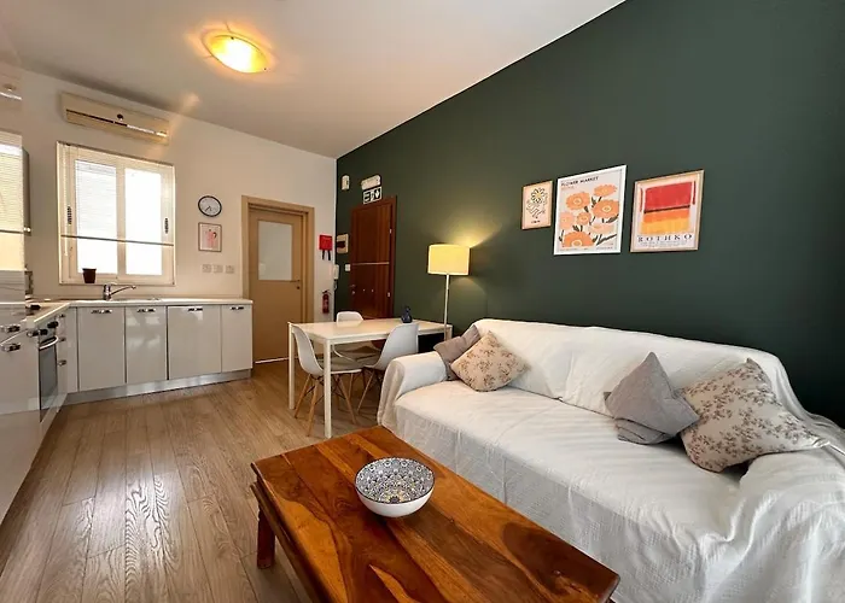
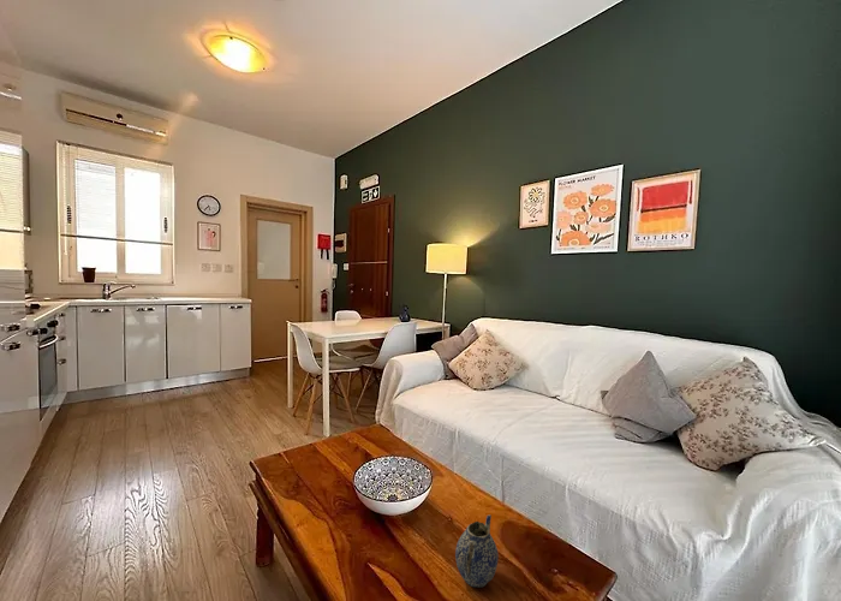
+ teapot (477, 551)
